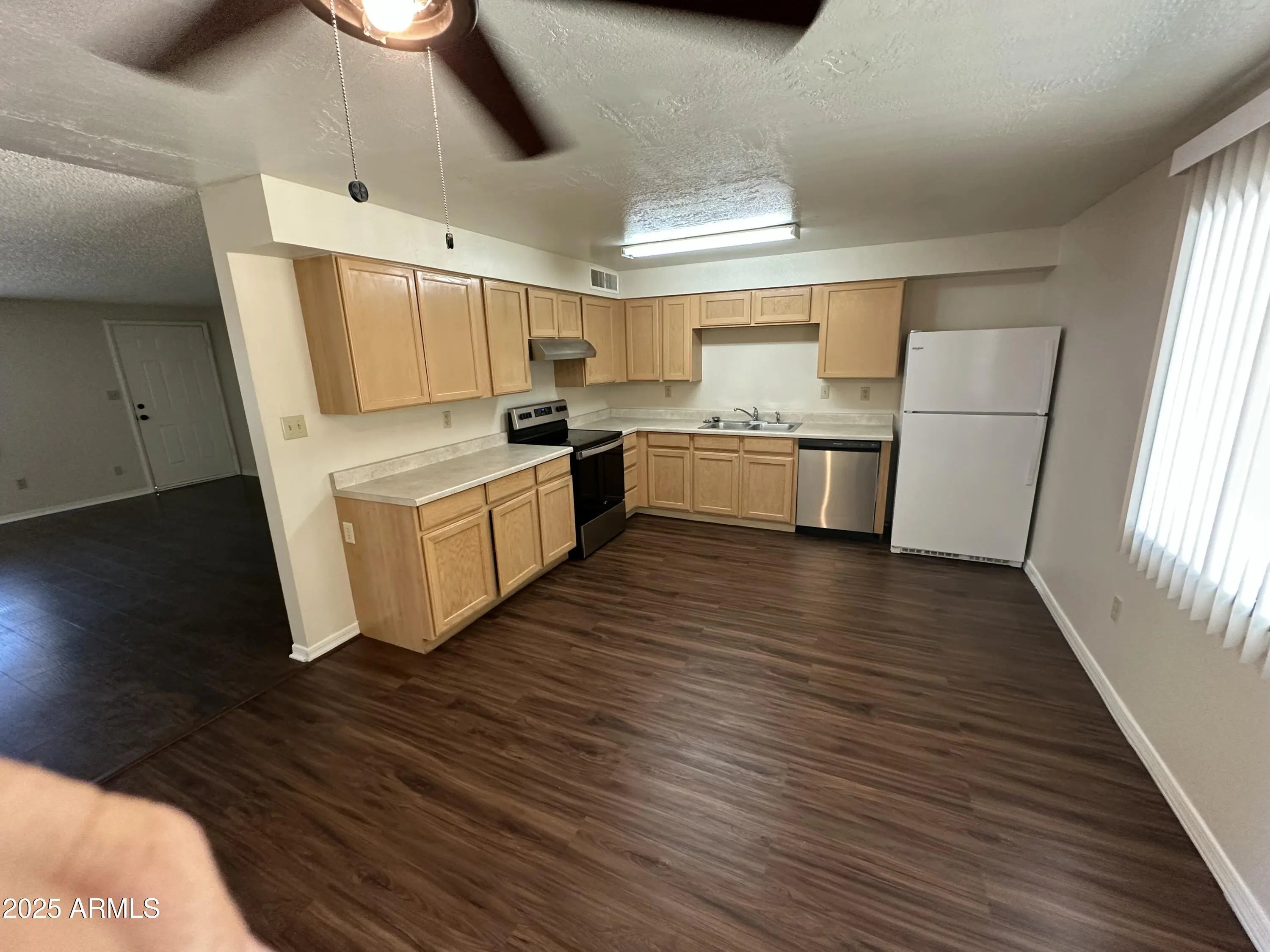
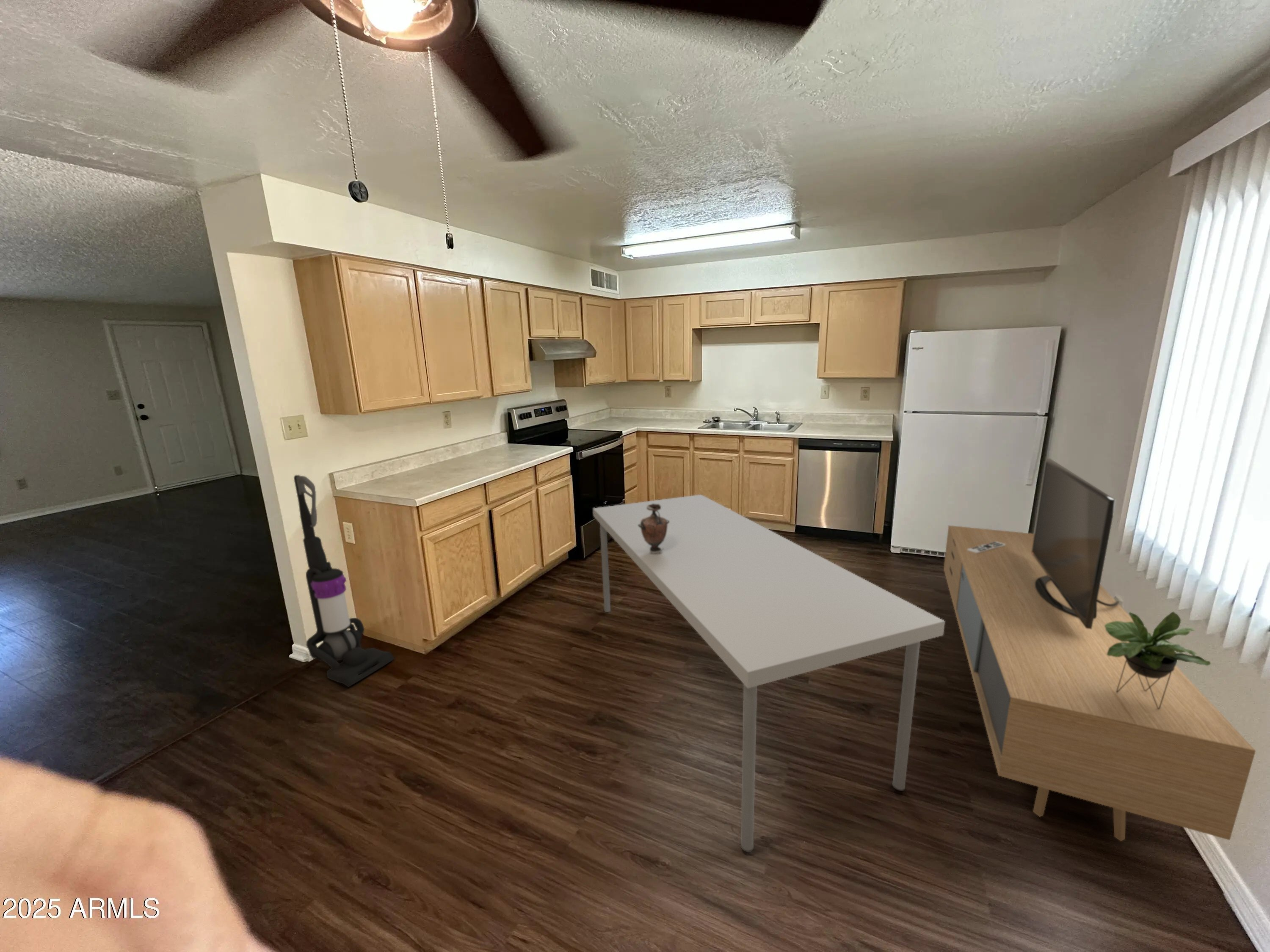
+ vacuum cleaner (331, 575)
+ media console (1044, 589)
+ dining table (715, 614)
+ vase (654, 526)
